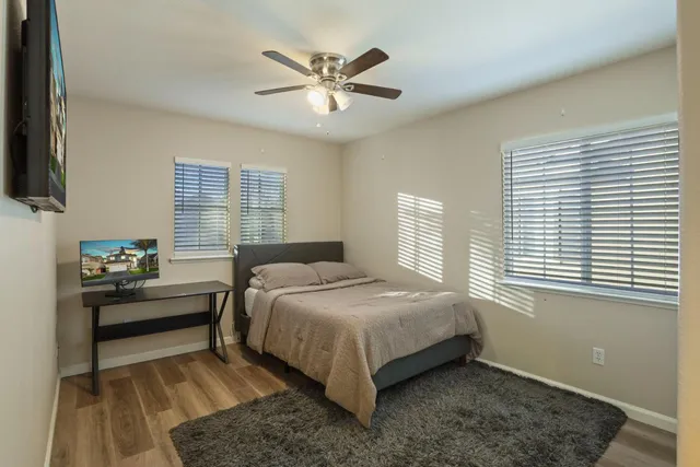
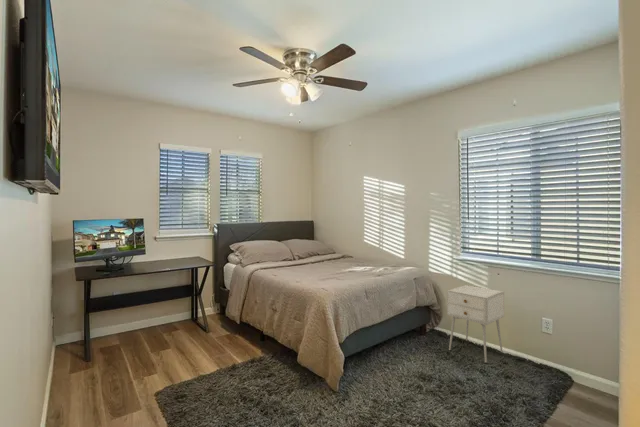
+ nightstand (474, 321)
